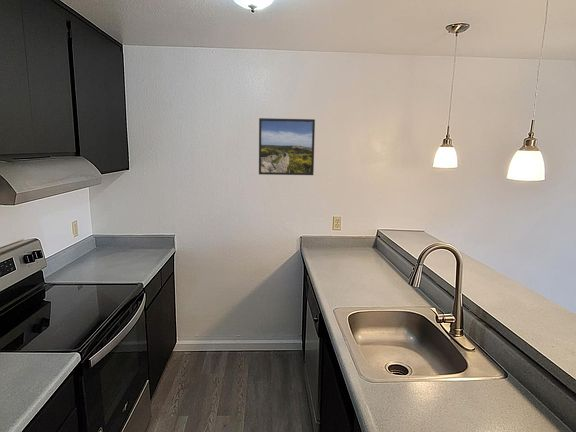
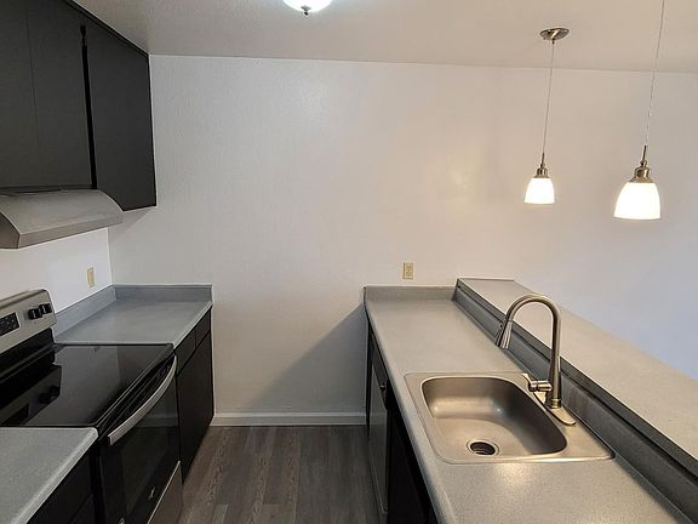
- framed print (286, 147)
